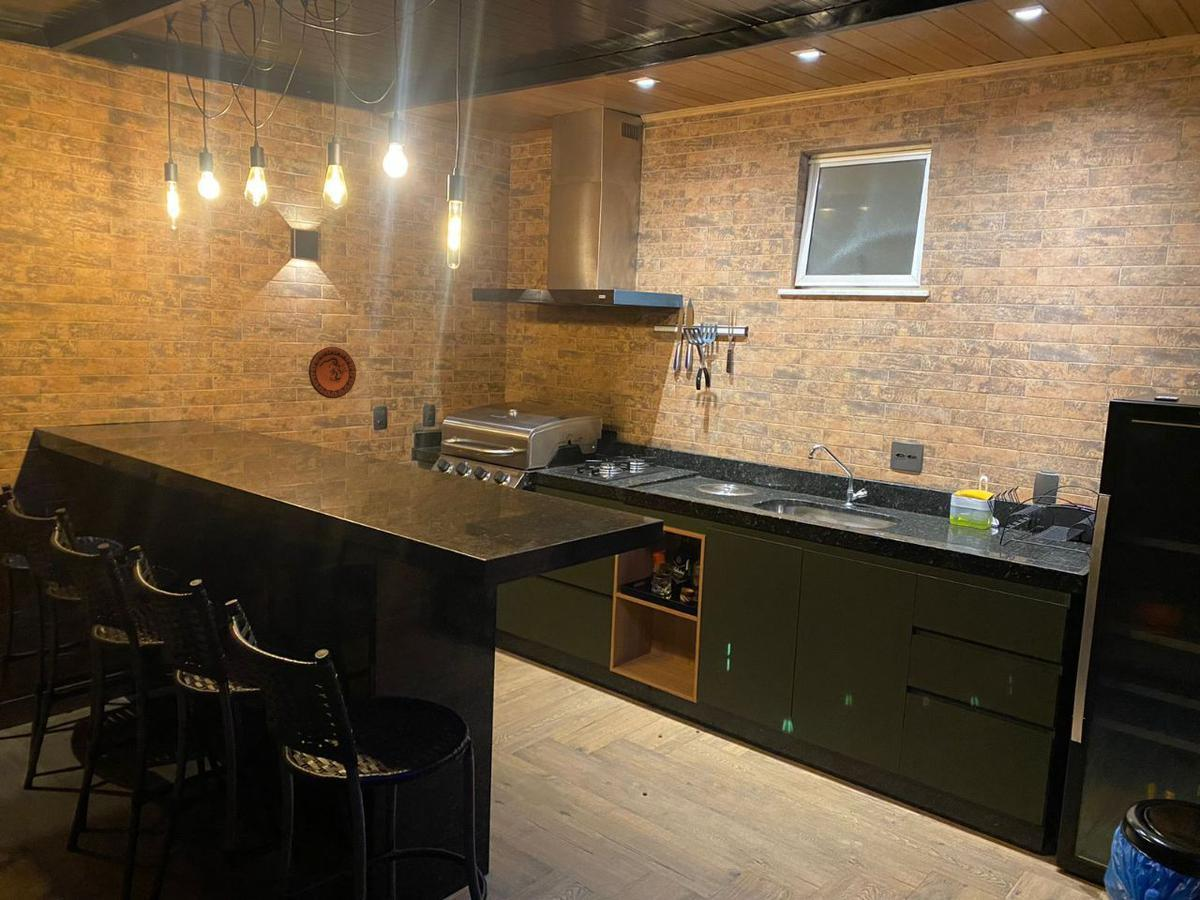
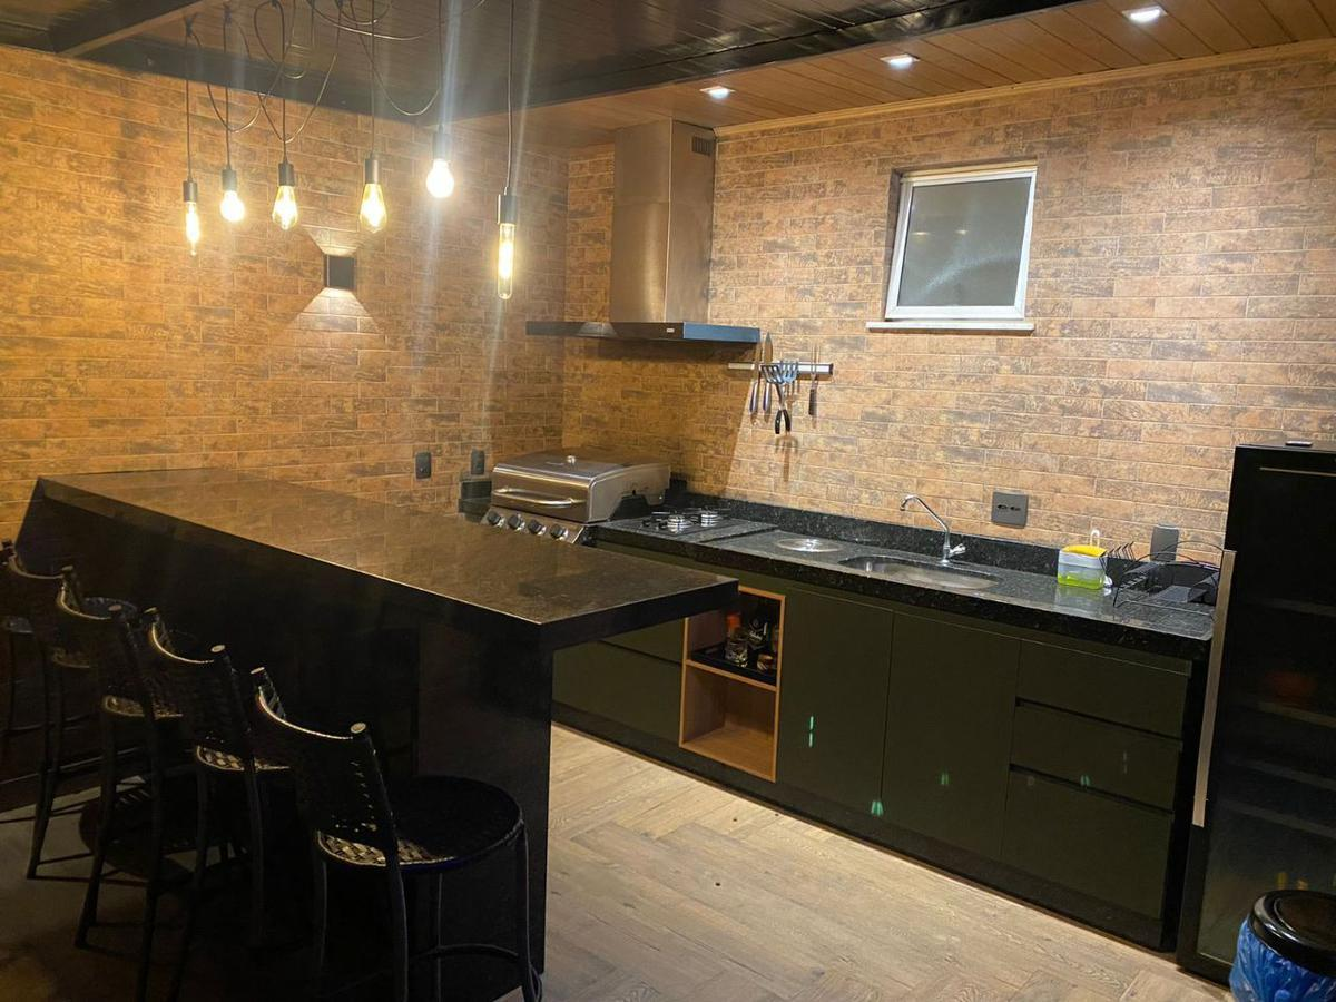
- decorative plate (332, 372)
